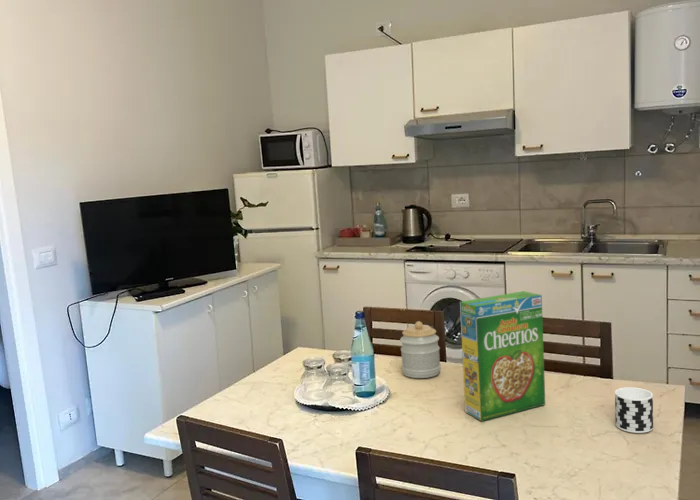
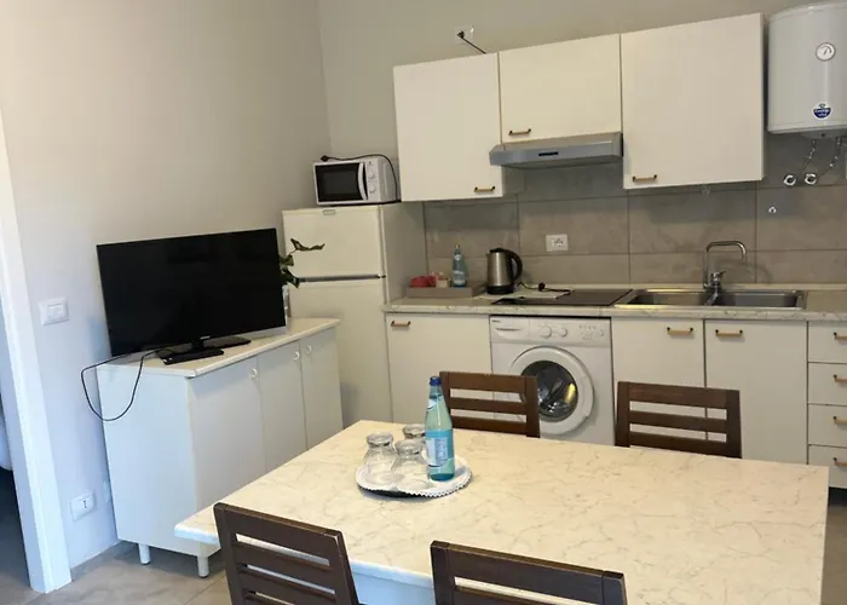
- jar (420, 347)
- cereal box (503, 354)
- cup (633, 407)
